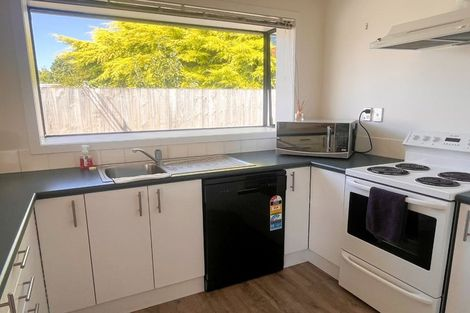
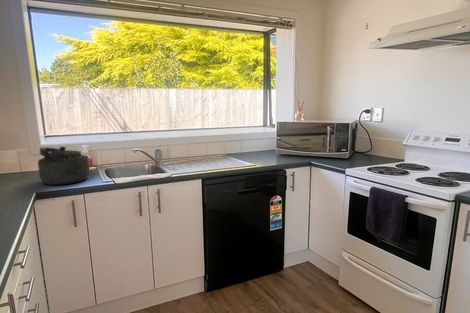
+ kettle (63, 164)
